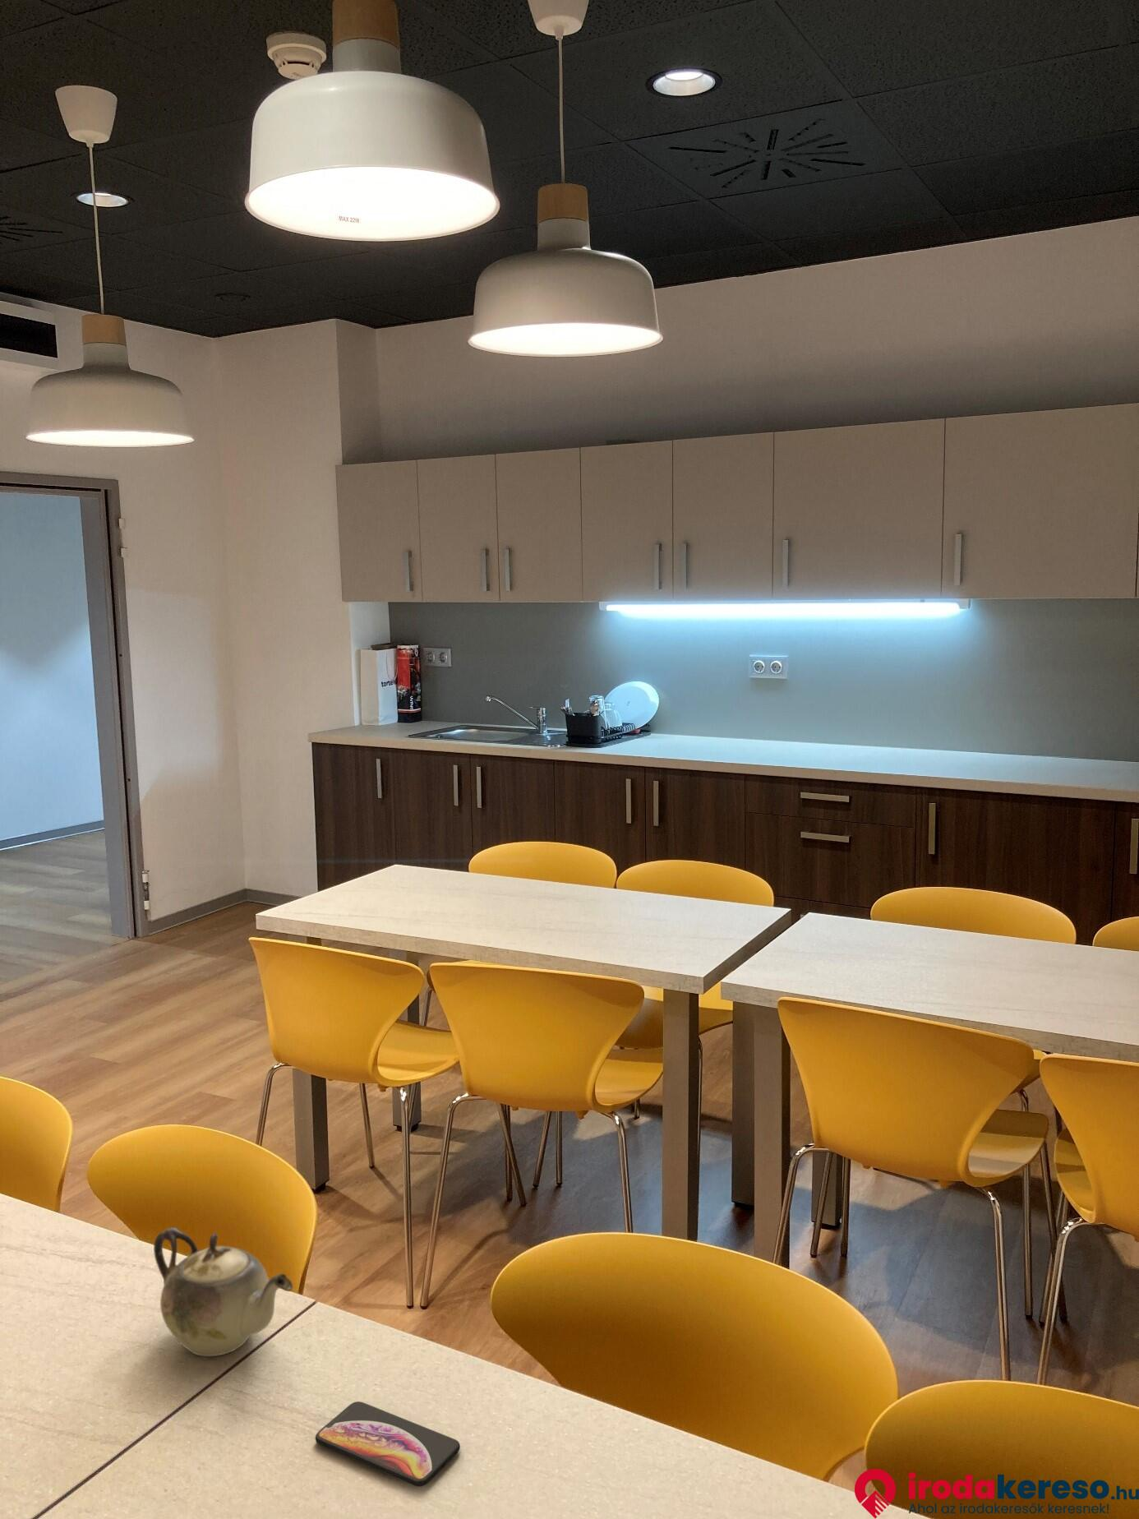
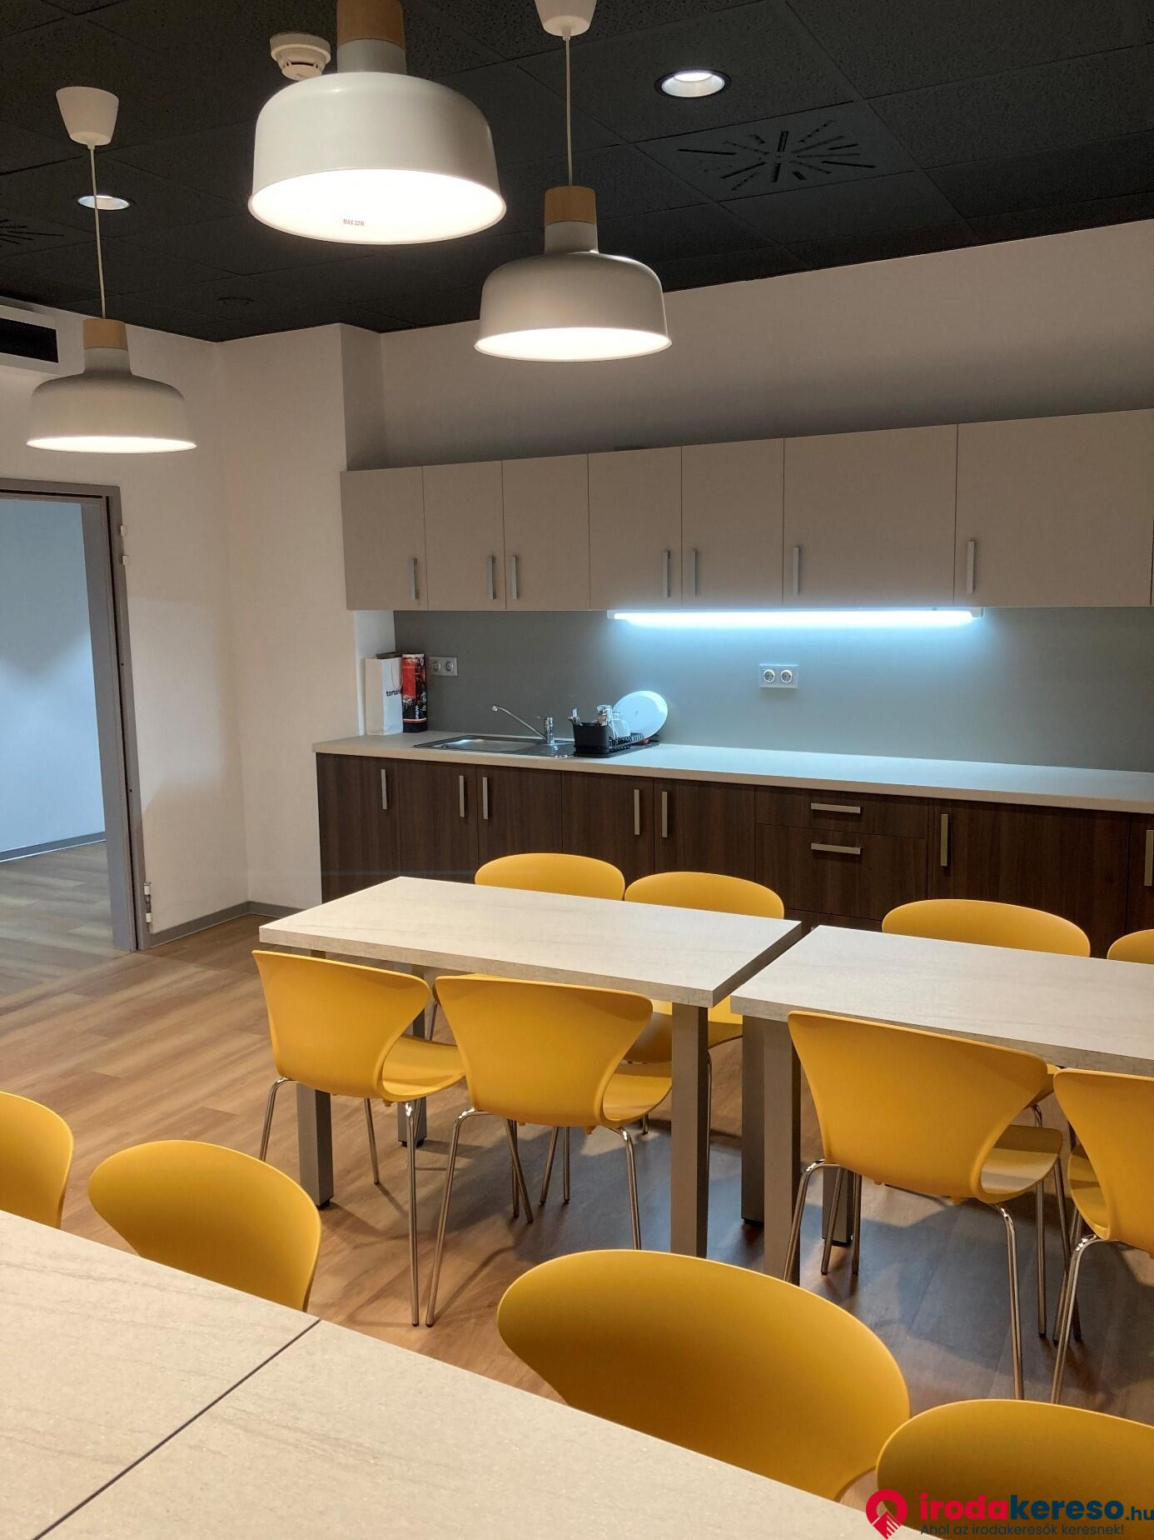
- smartphone (388, 1441)
- teapot (221, 1289)
